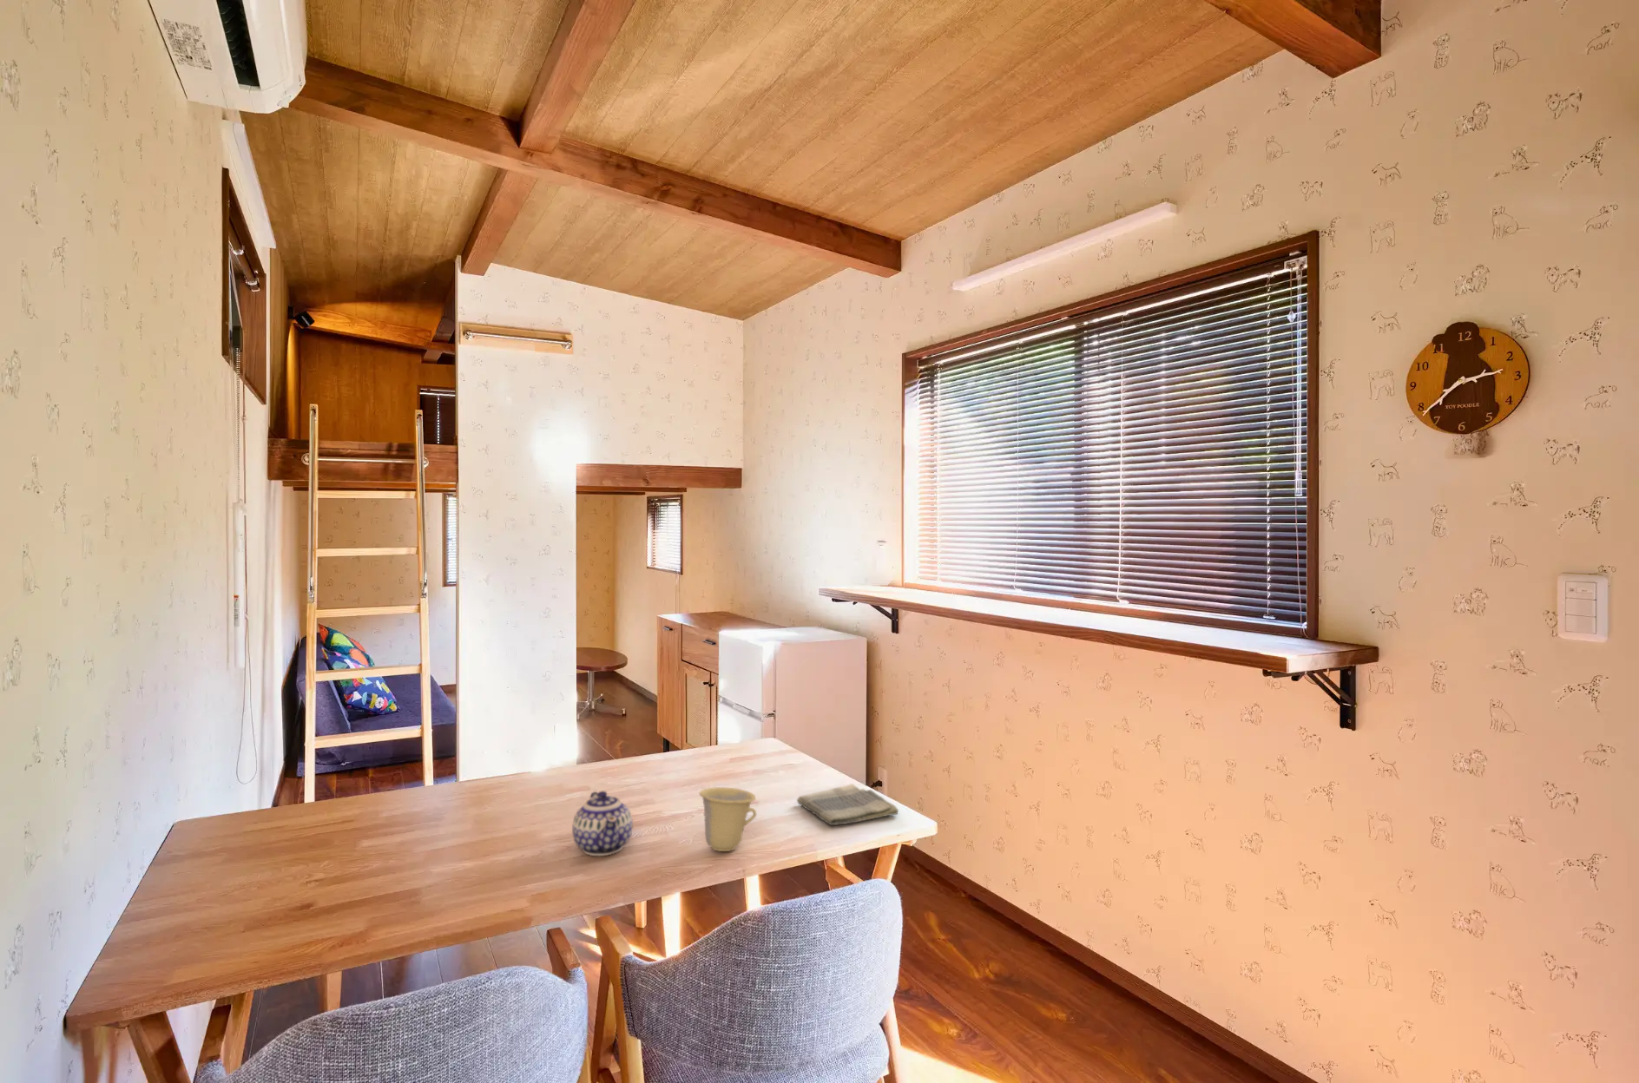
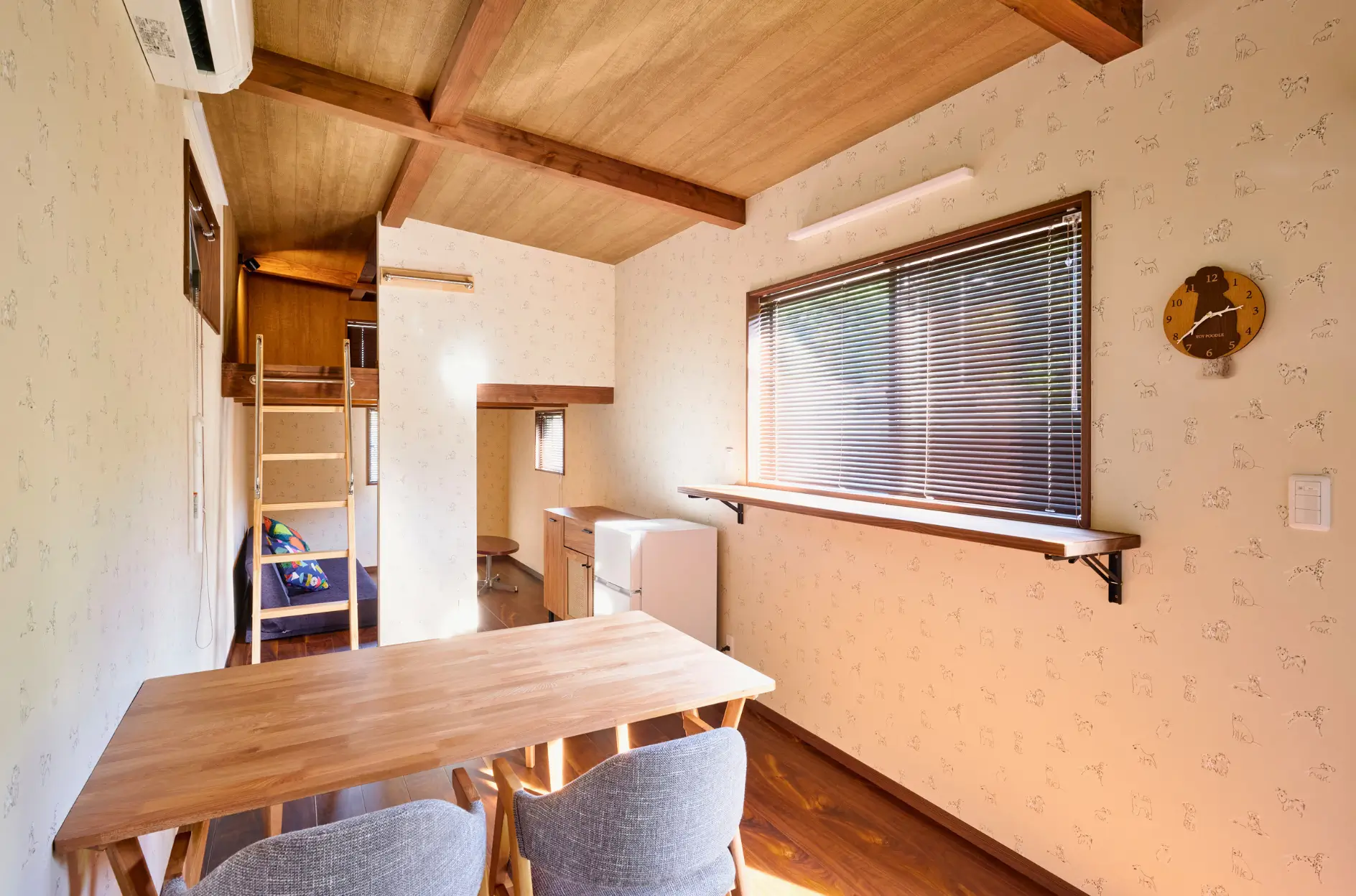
- dish towel (847, 803)
- cup (728, 818)
- teapot (602, 820)
